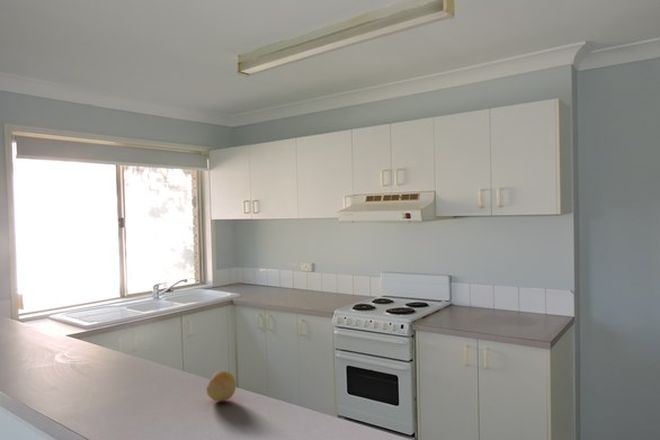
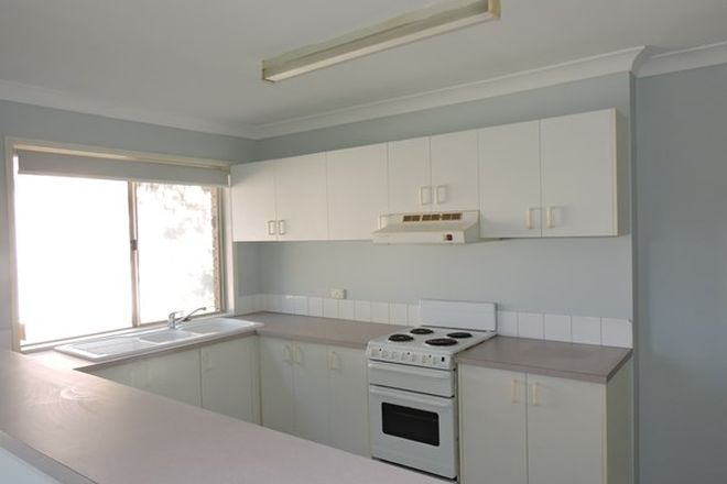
- fruit (221, 386)
